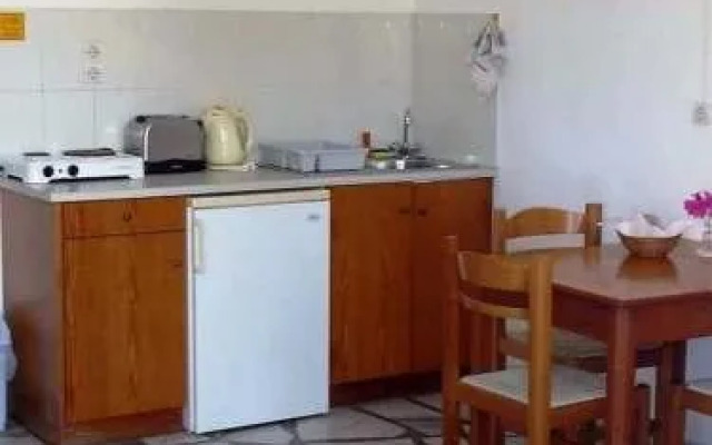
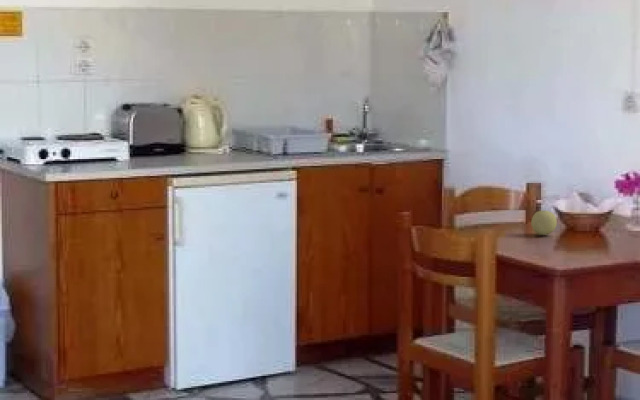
+ apple (543, 222)
